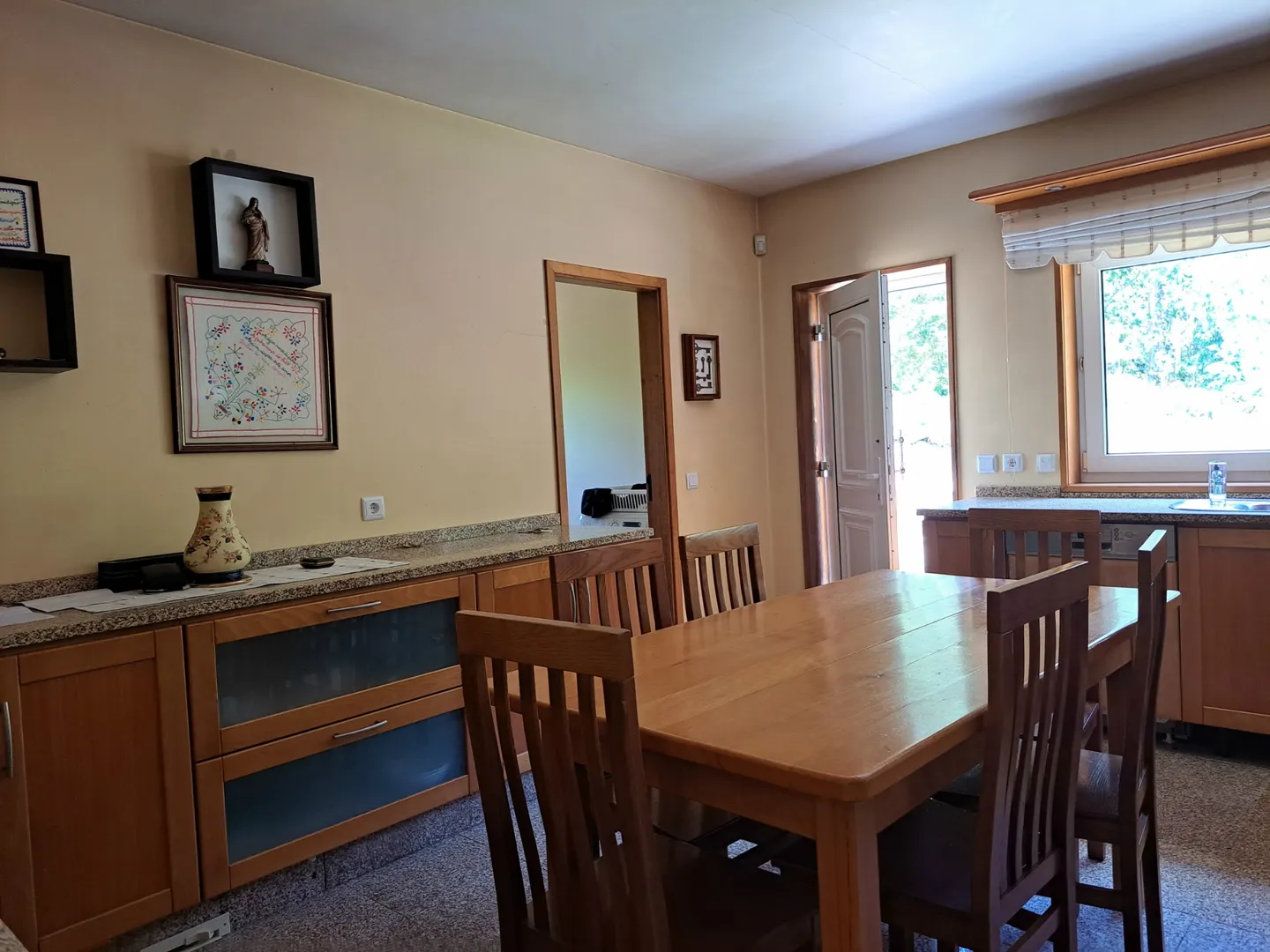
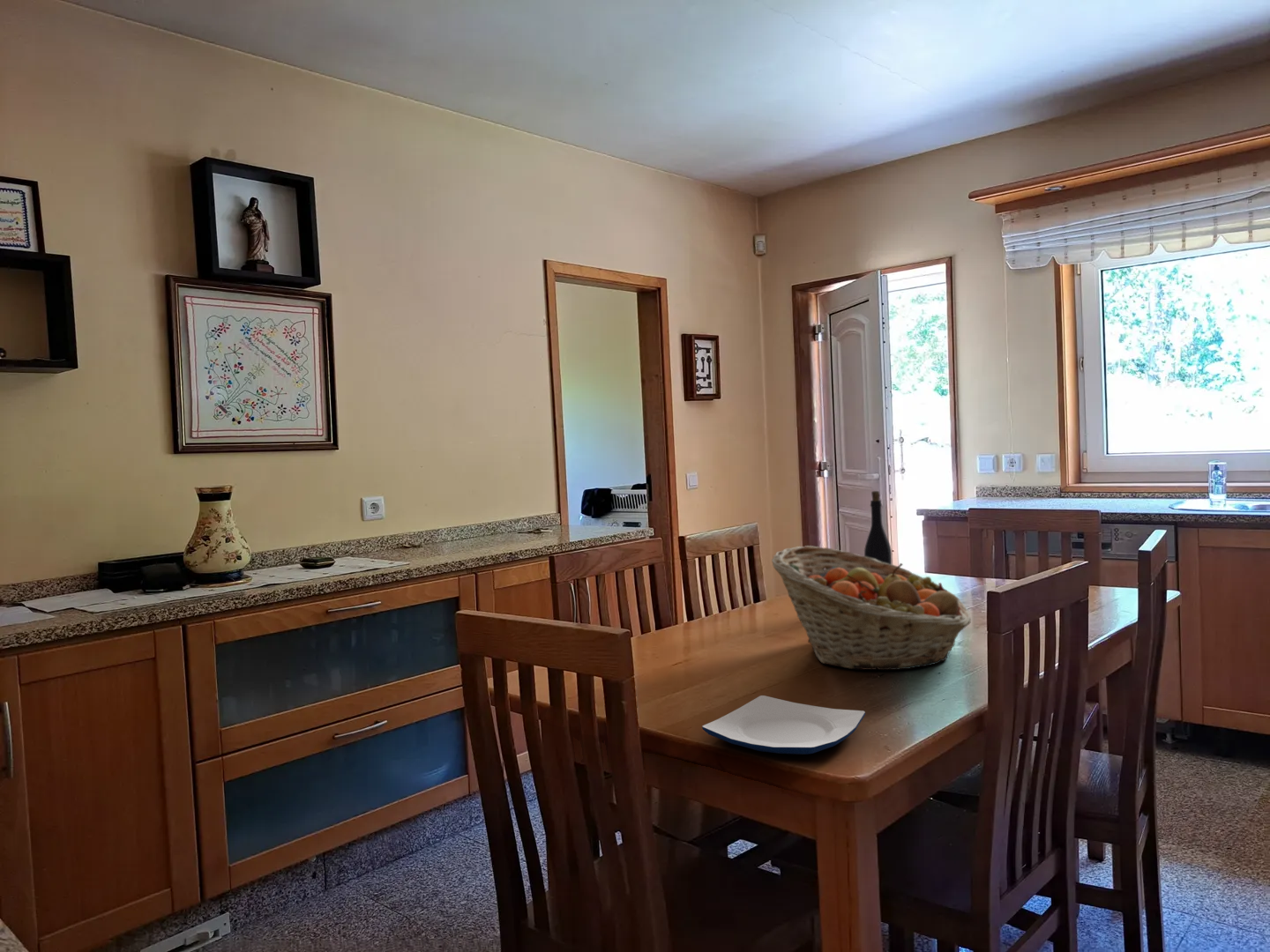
+ fruit basket (870, 600)
+ plate (784, 727)
+ bottle (877, 547)
